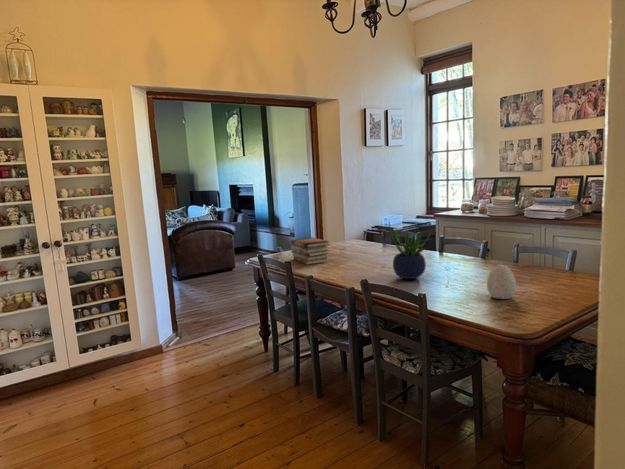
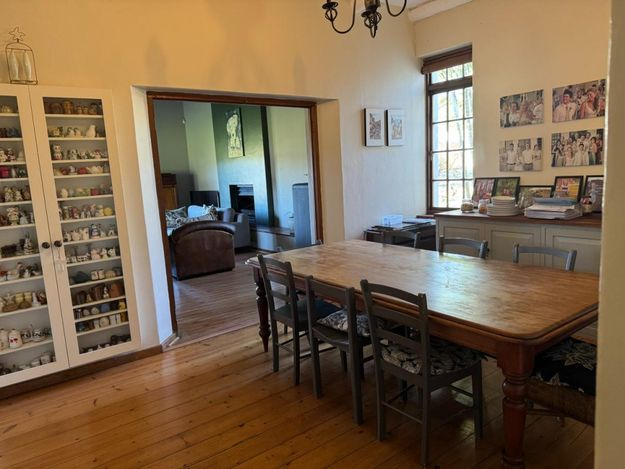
- potted plant (411, 251)
- book stack (309, 250)
- decorative egg (501, 280)
